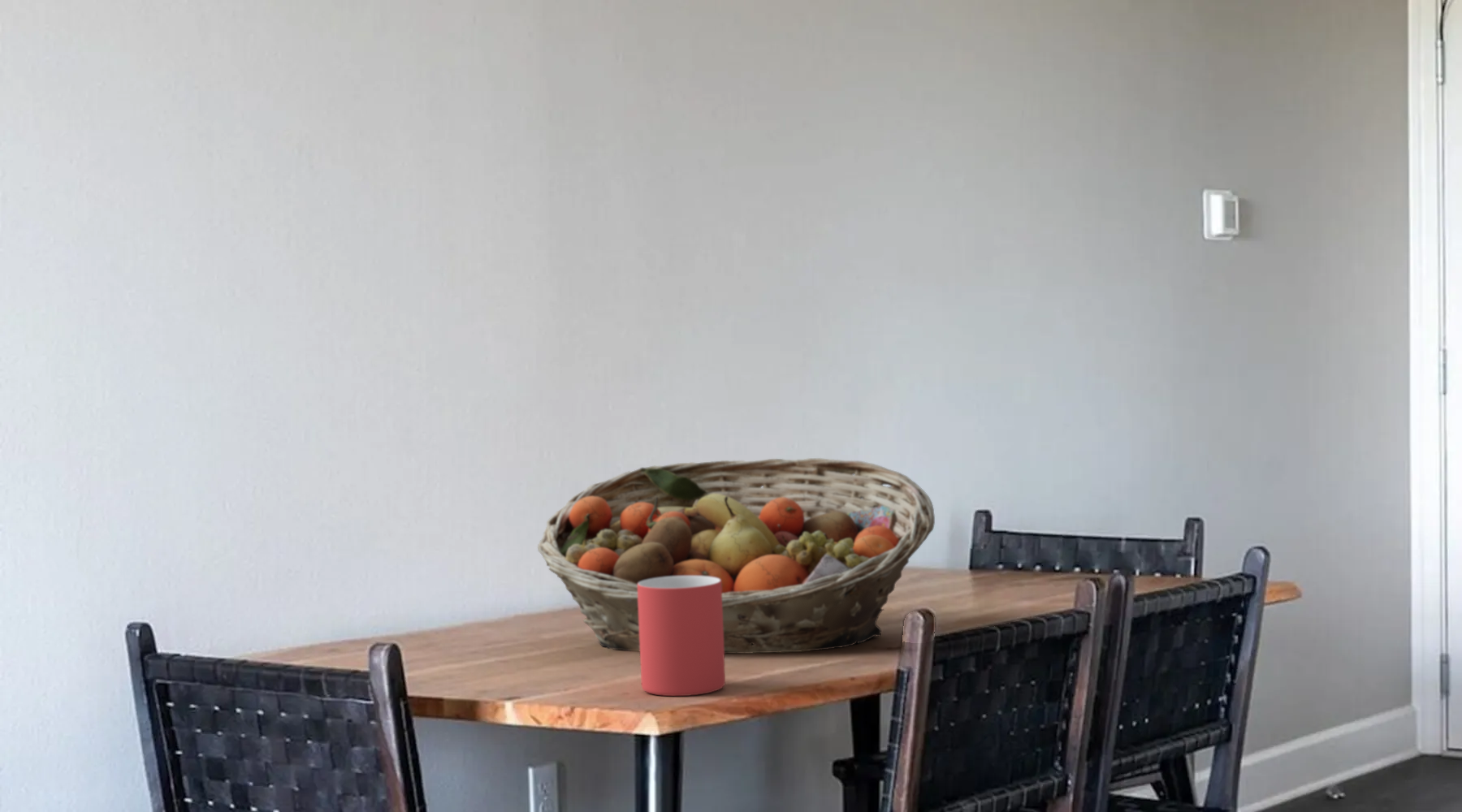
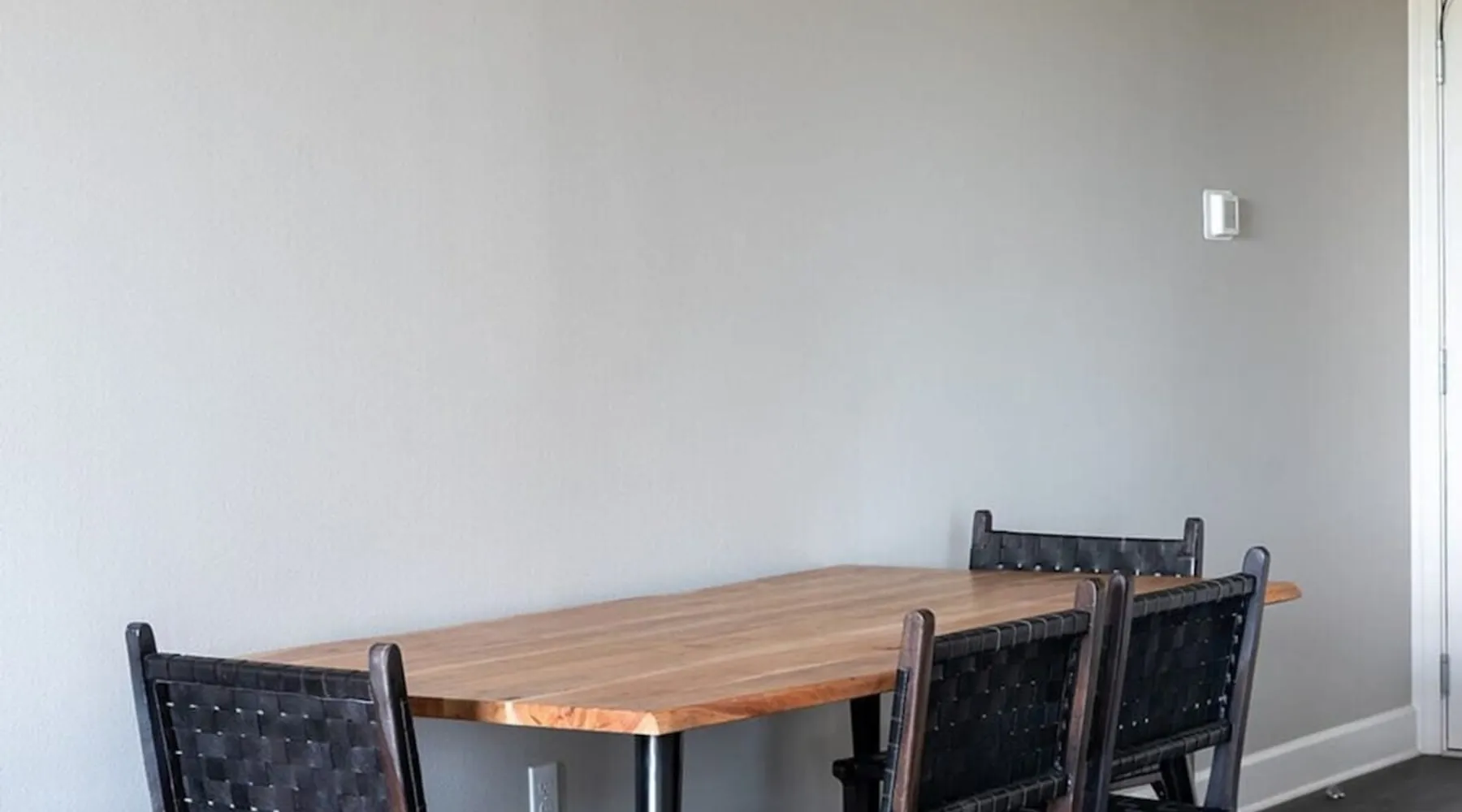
- fruit basket (736, 553)
- mug (684, 632)
